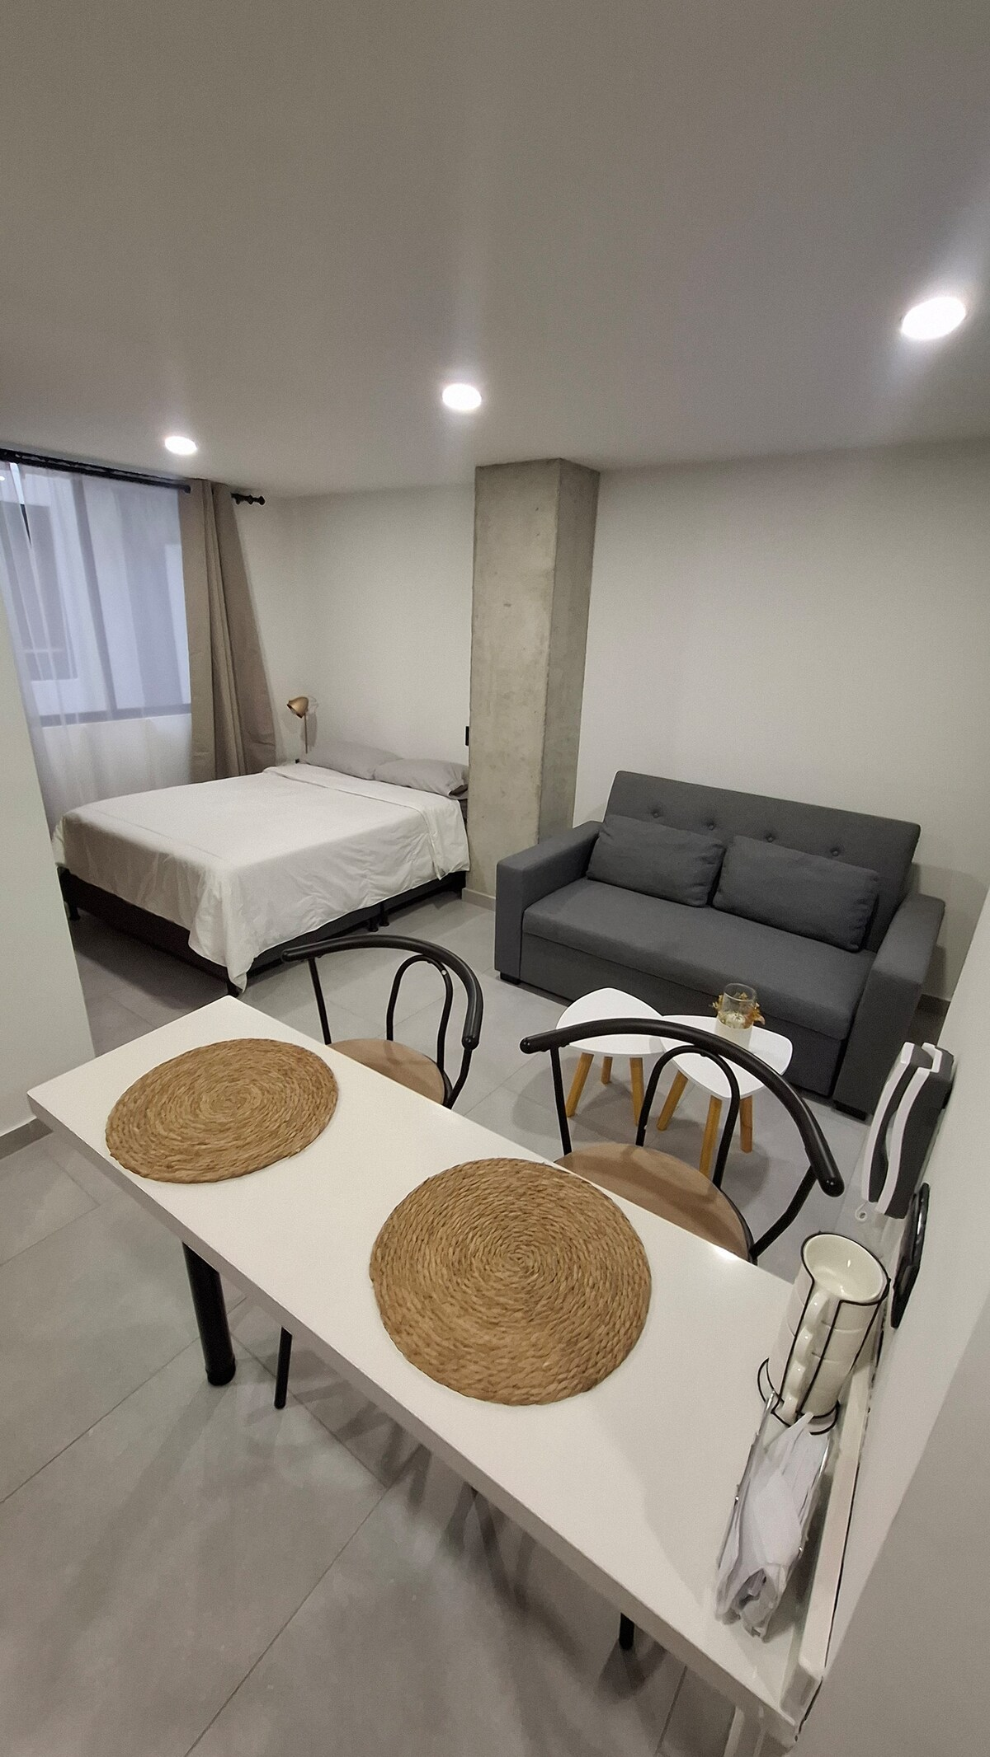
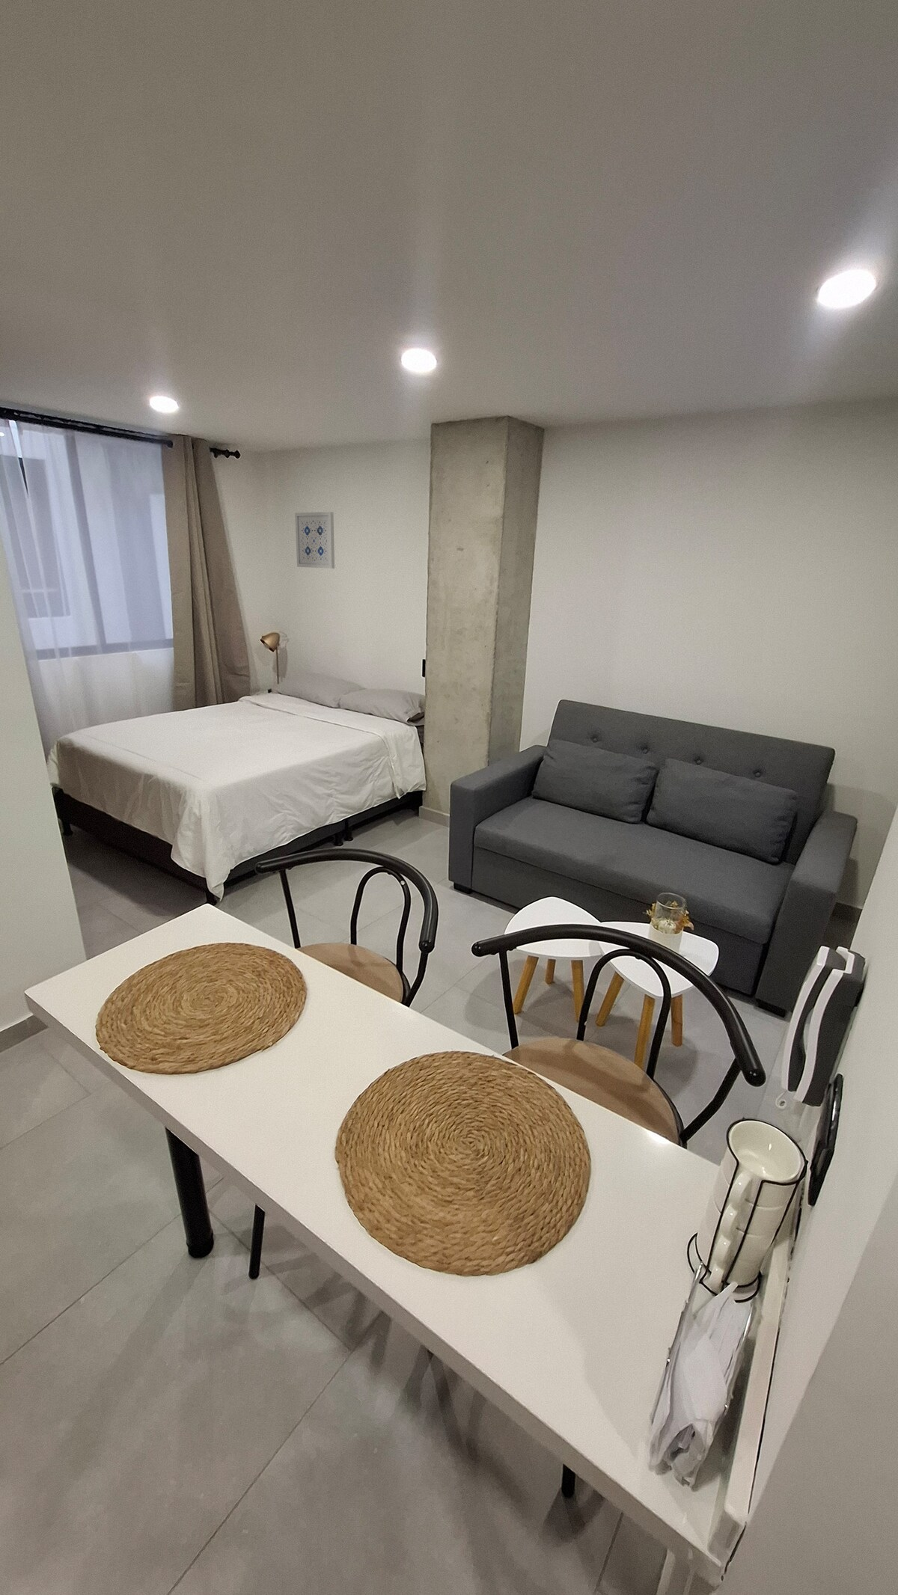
+ wall art (314, 540)
